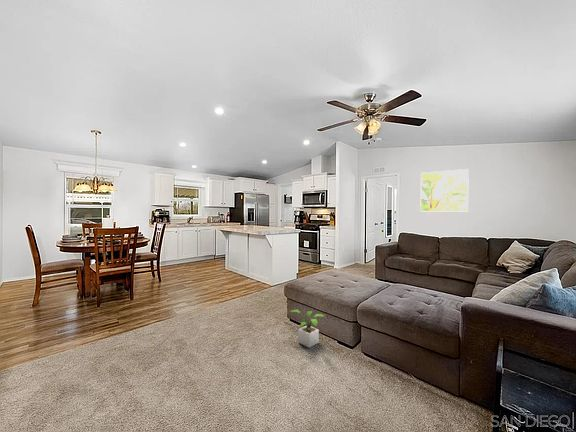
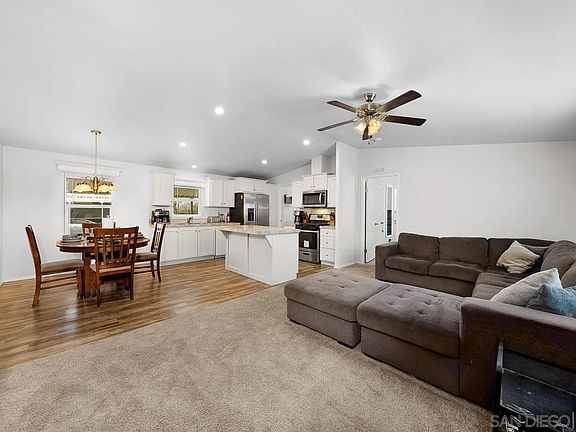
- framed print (443, 191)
- potted plant (307, 326)
